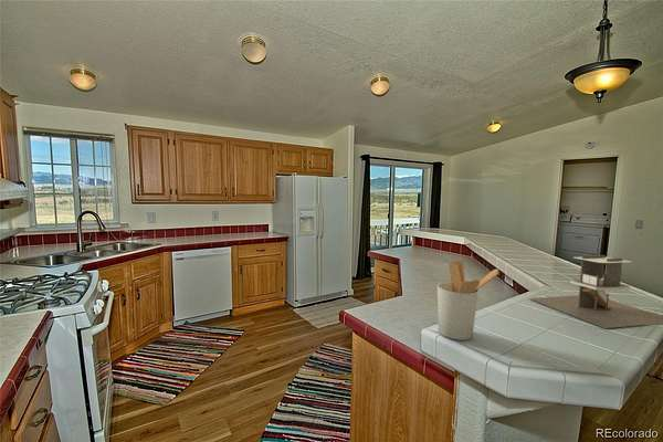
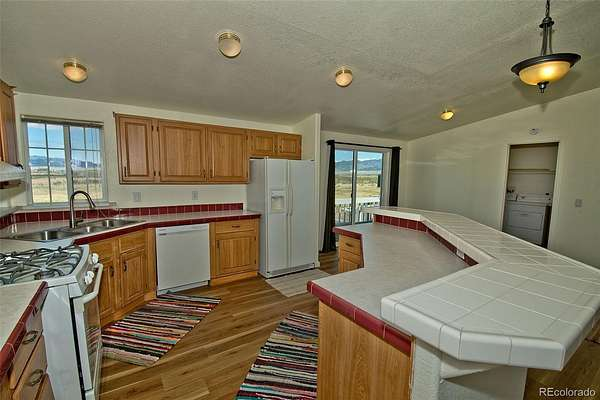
- toaster (599, 283)
- utensil holder (467, 299)
